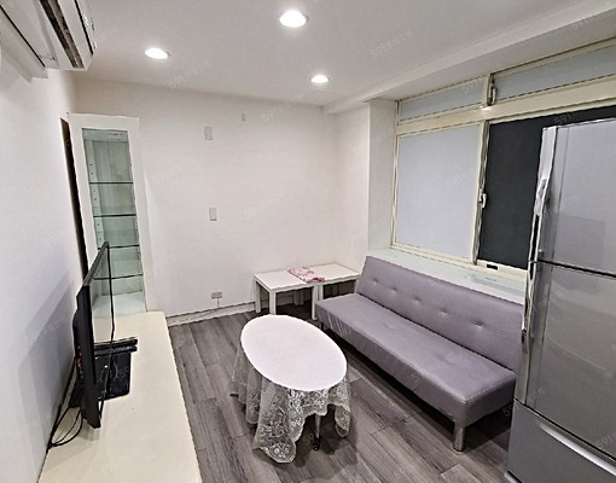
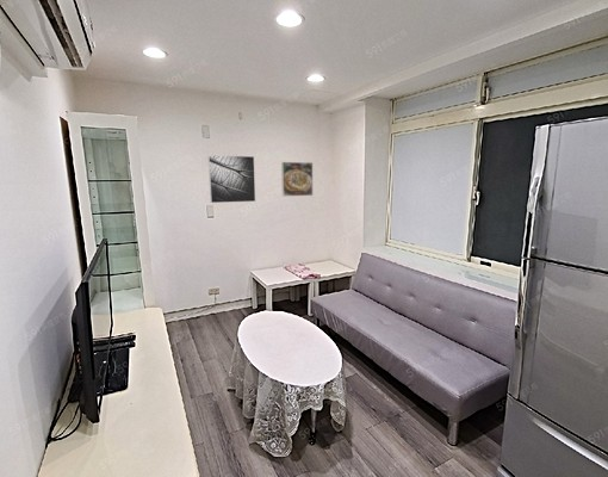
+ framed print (297, 179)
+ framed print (232, 179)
